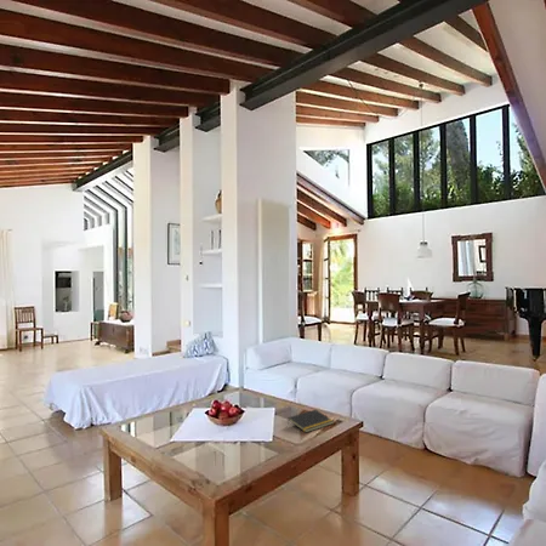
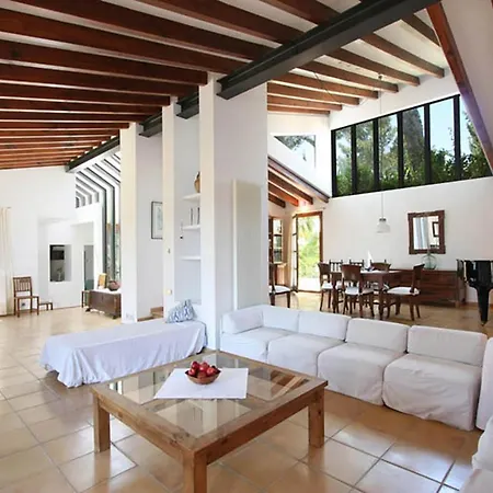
- notepad (311, 420)
